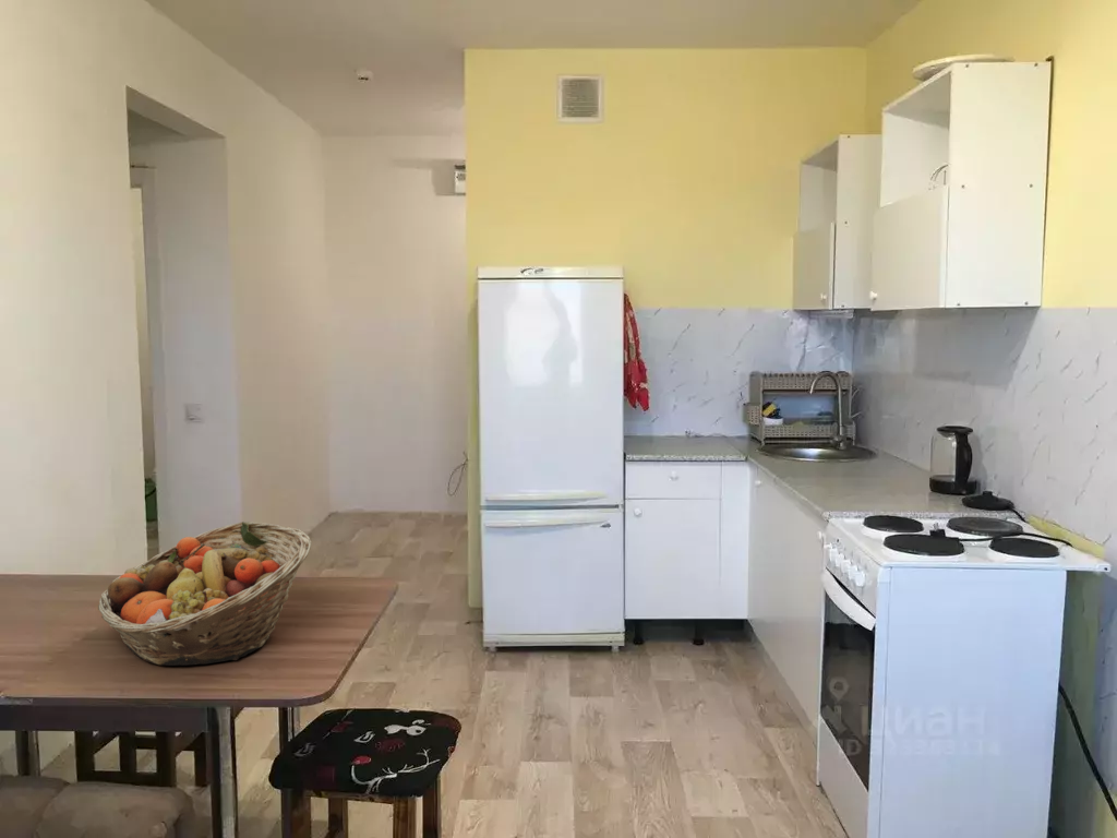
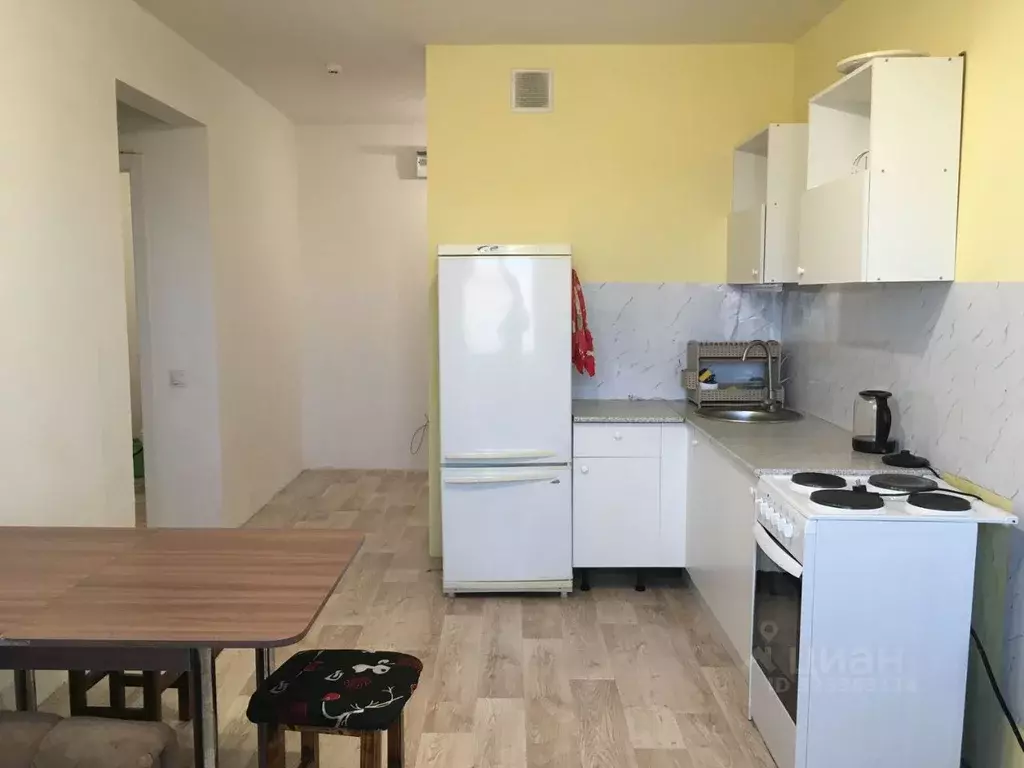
- fruit basket (207, 588)
